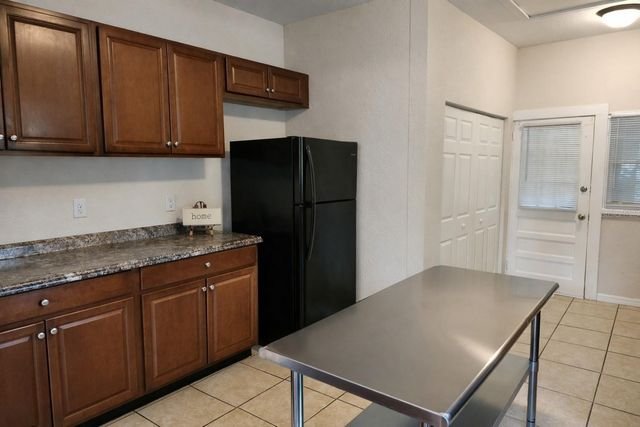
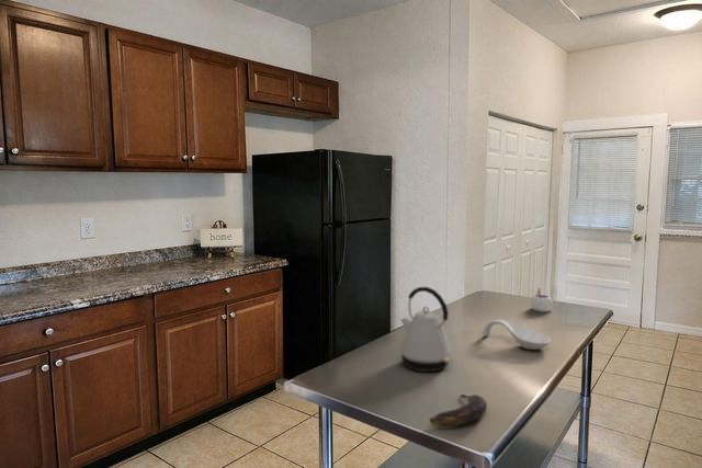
+ spoon rest (514, 333)
+ mug (540, 299)
+ kettle (424, 326)
+ banana (462, 407)
